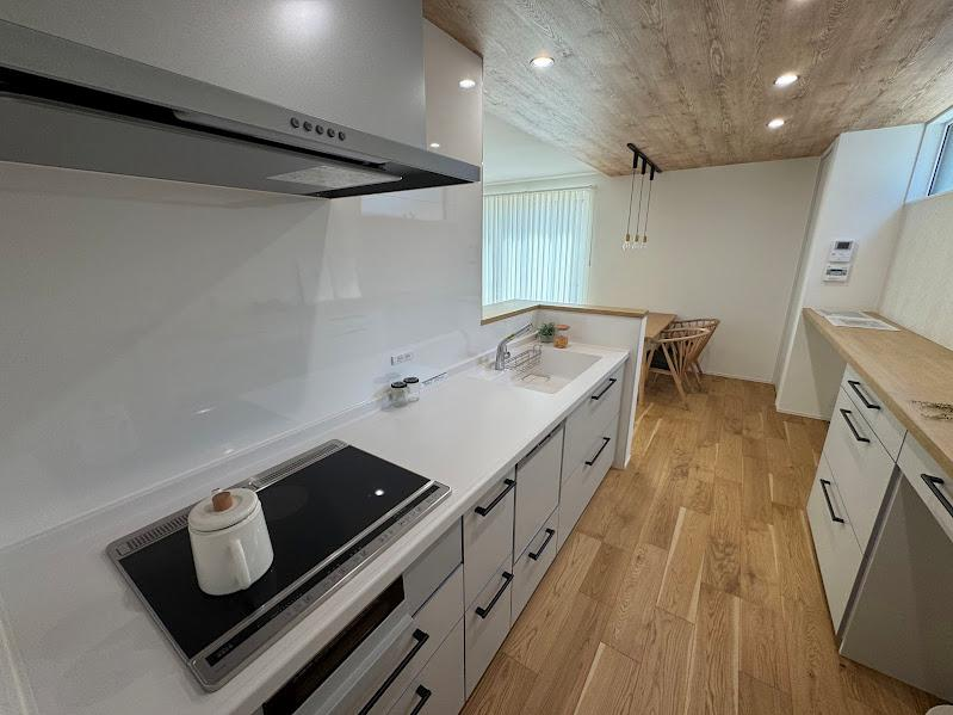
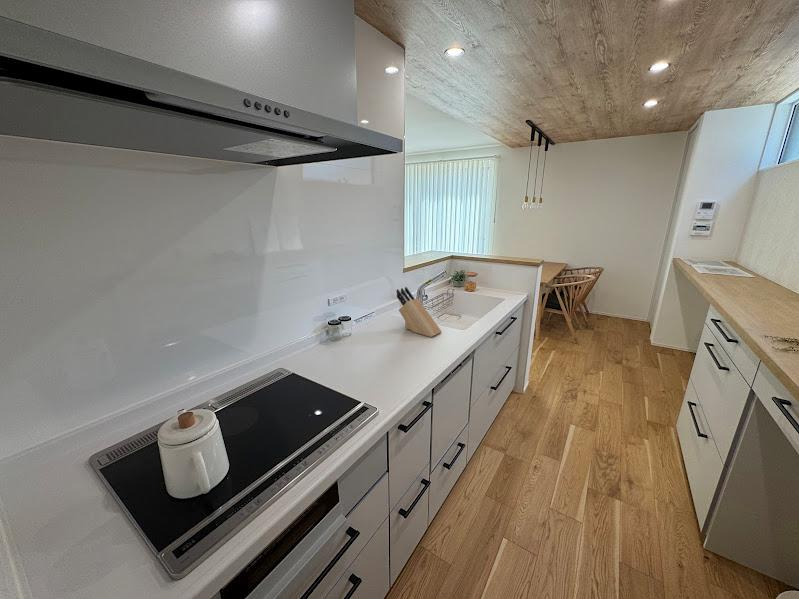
+ knife block (417, 310)
